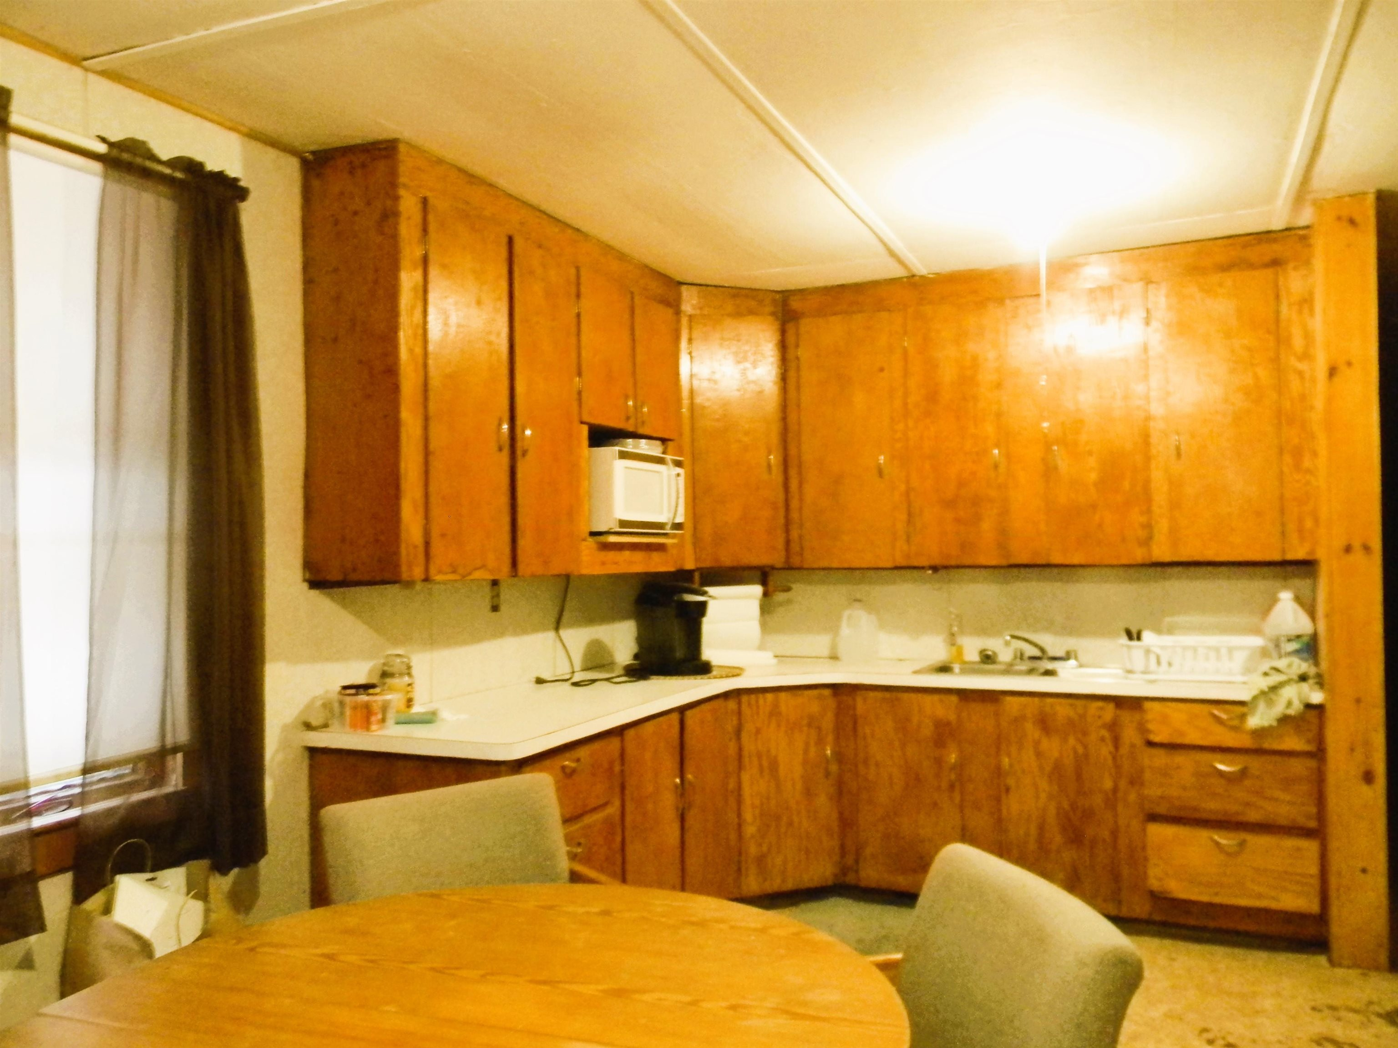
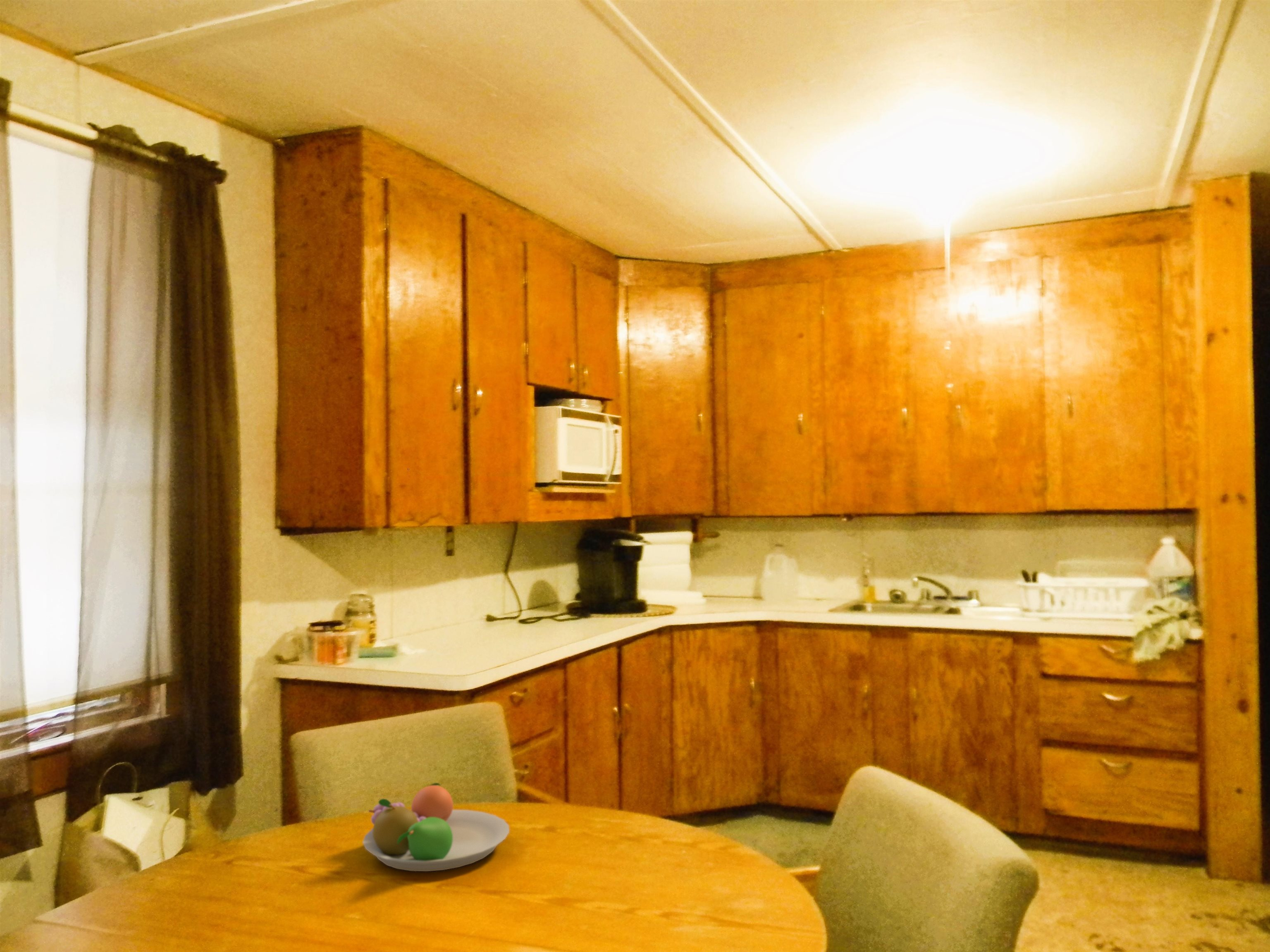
+ fruit bowl (433, 821)
